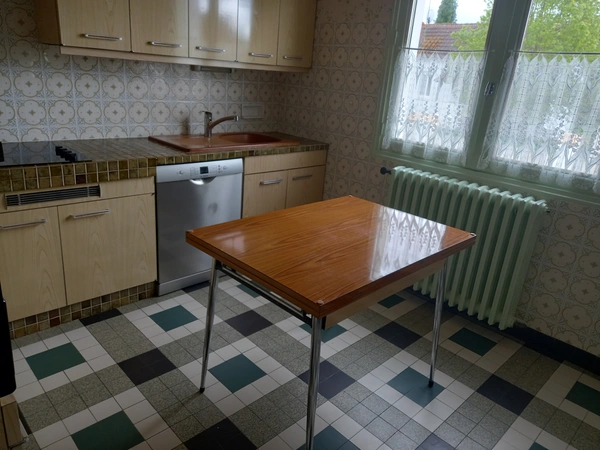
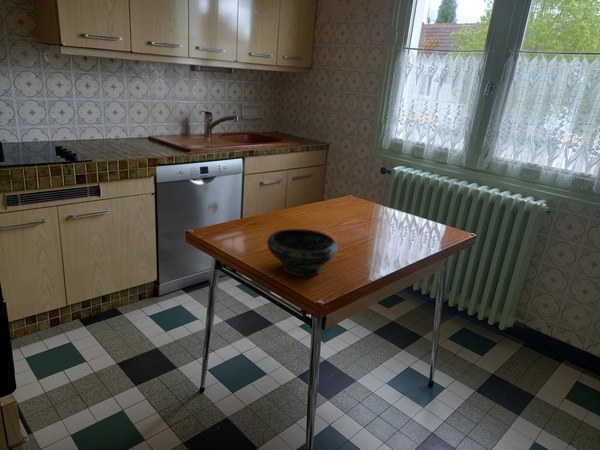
+ bowl (301, 253)
